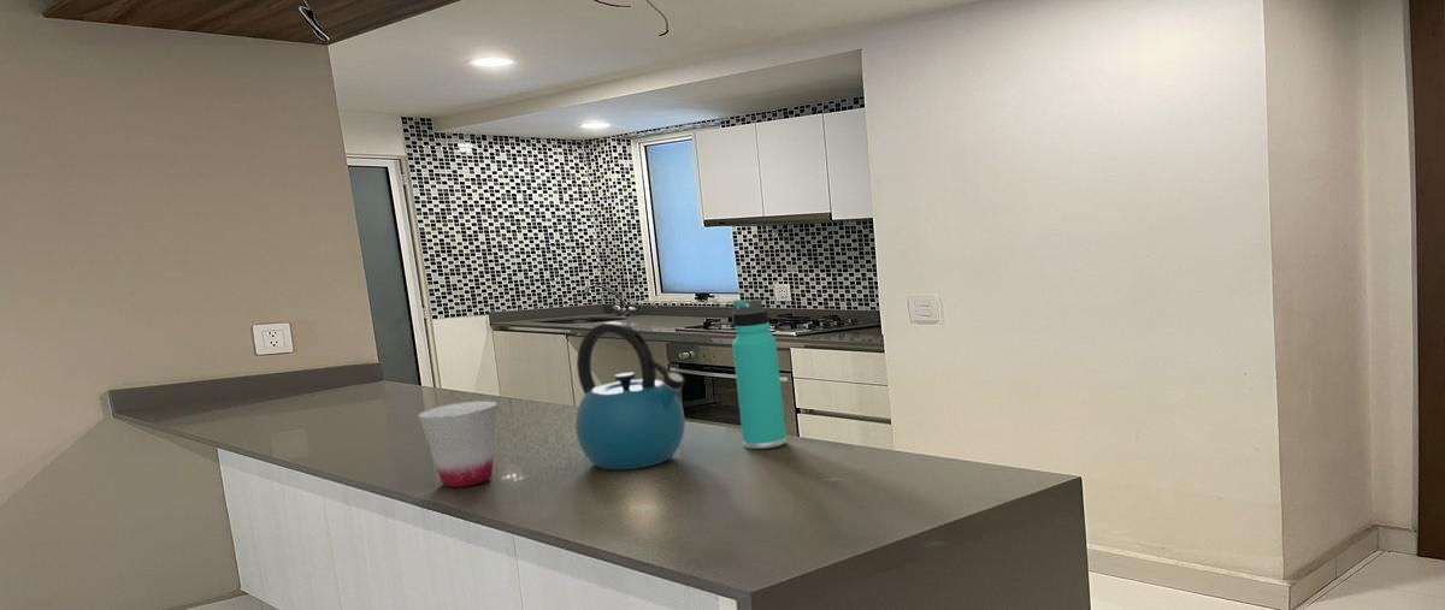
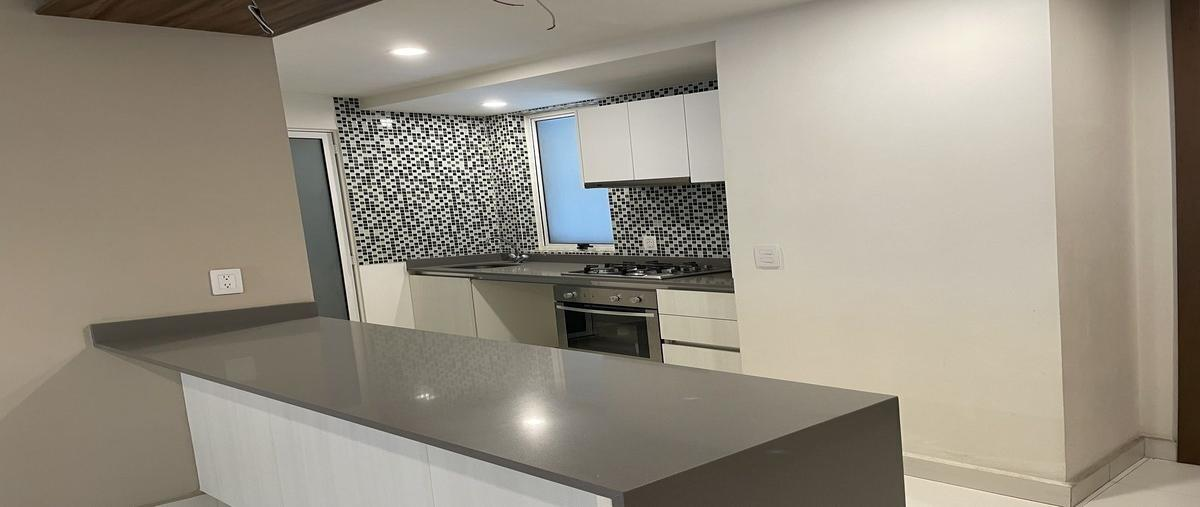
- cup (462, 444)
- kettle (631, 391)
- thermos bottle (756, 372)
